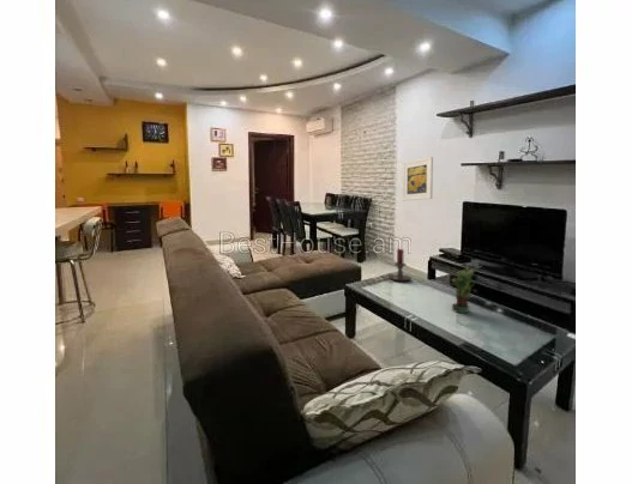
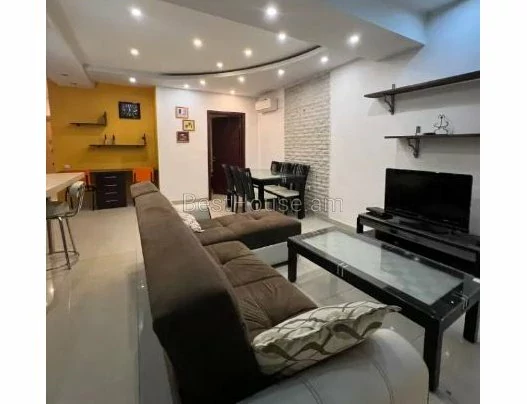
- candle holder (397, 264)
- potted plant (464, 288)
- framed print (416, 180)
